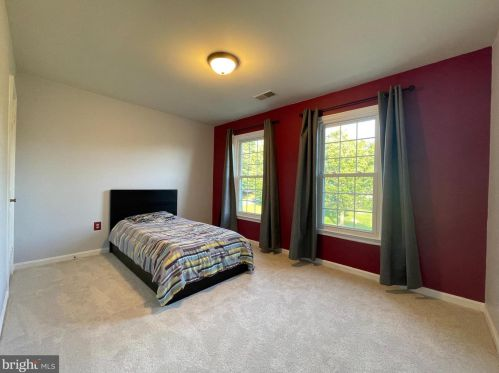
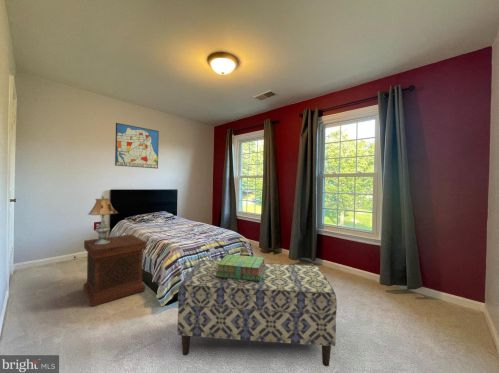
+ bench (256, 306)
+ table lamp (102, 218)
+ side table (114, 265)
+ wall art (138, 147)
+ stack of books (241, 265)
